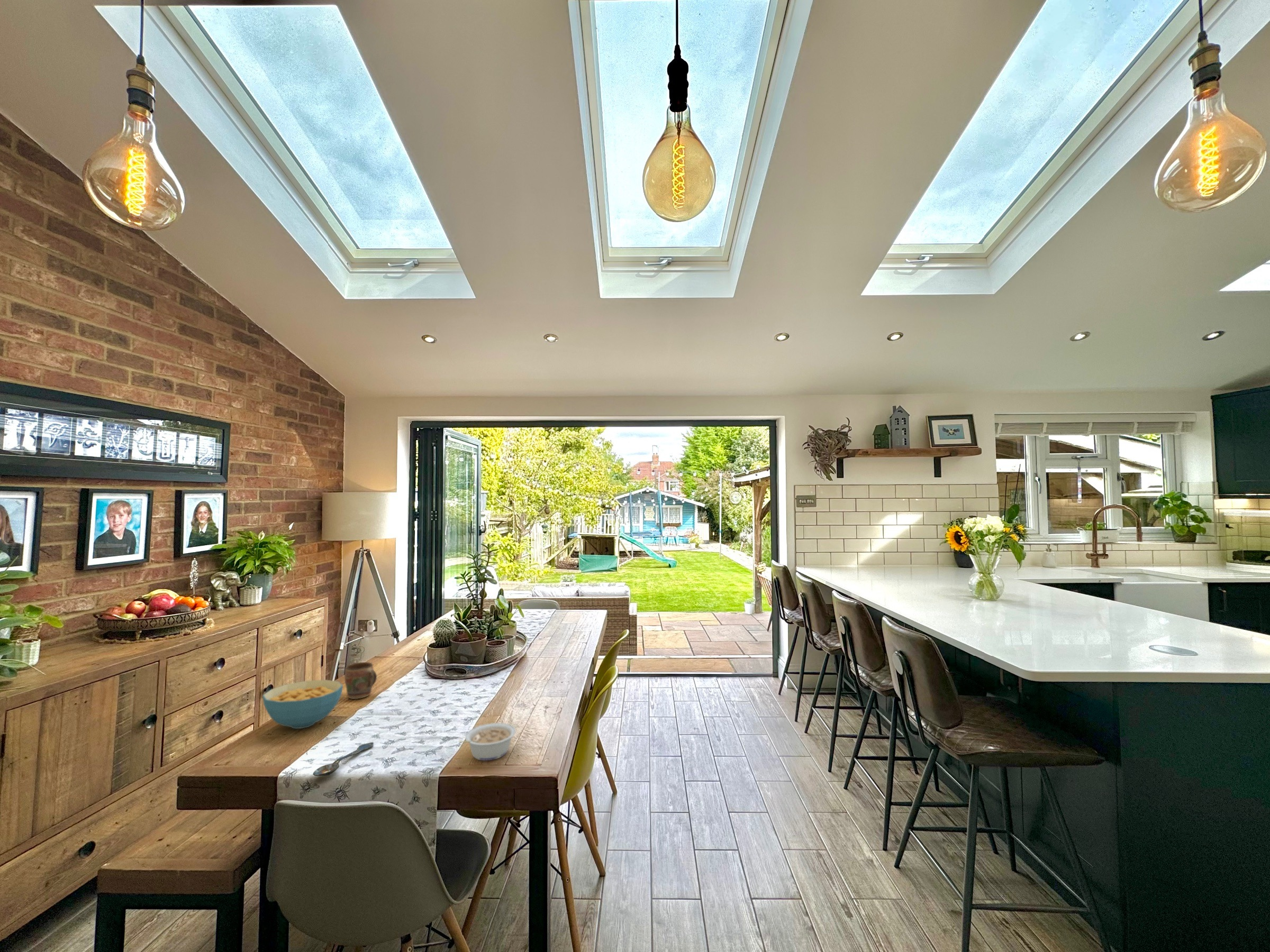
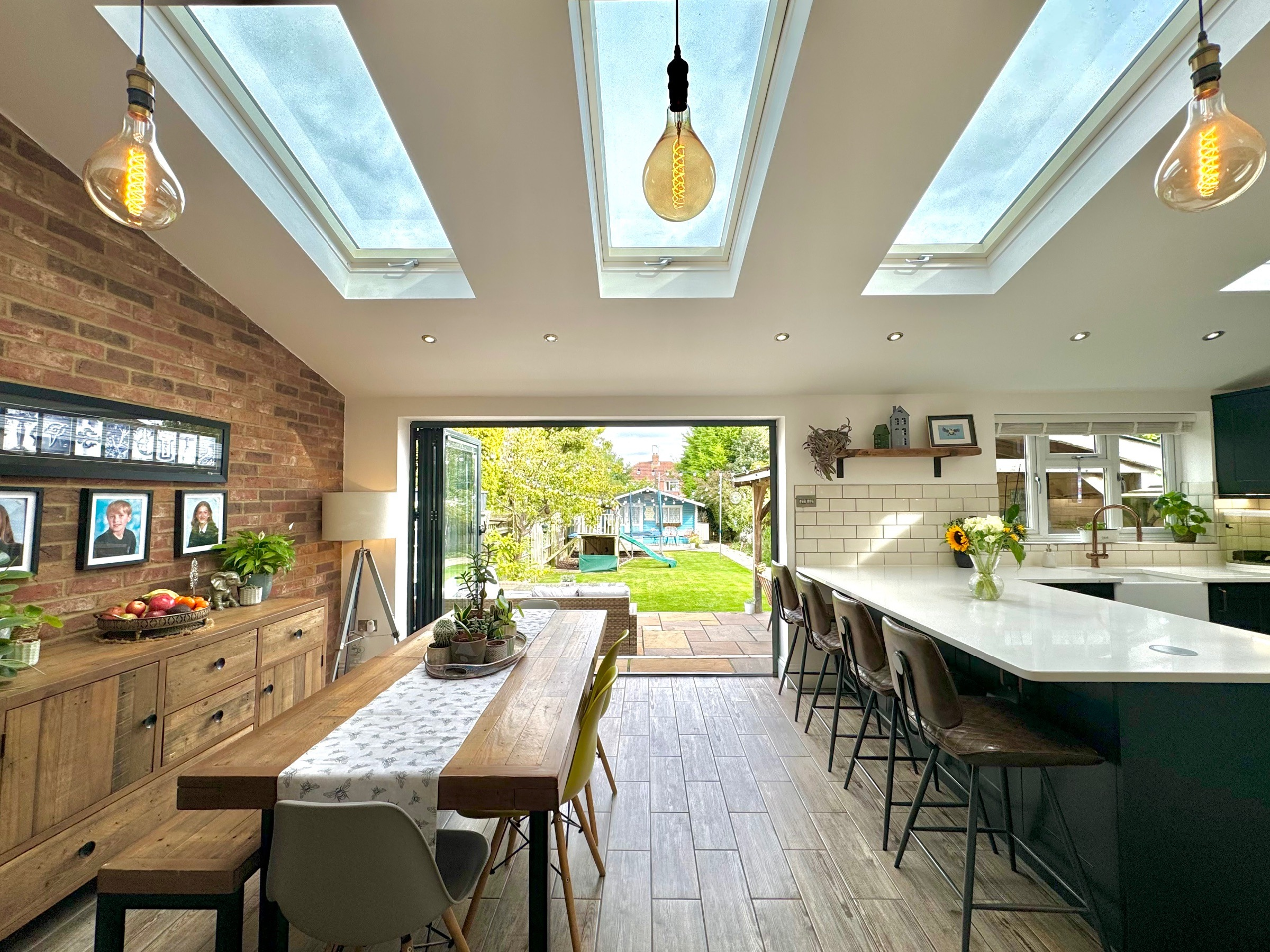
- cereal bowl (303, 707)
- legume (489, 742)
- spoon (346, 757)
- mug (360, 681)
